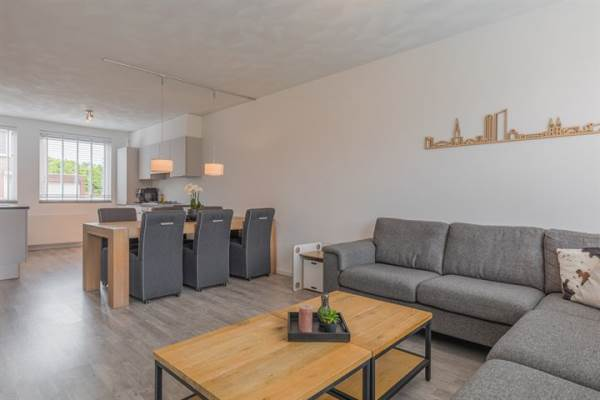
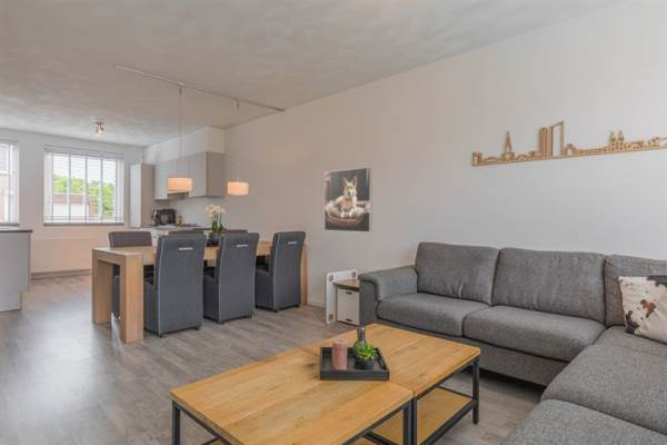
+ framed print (347, 200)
